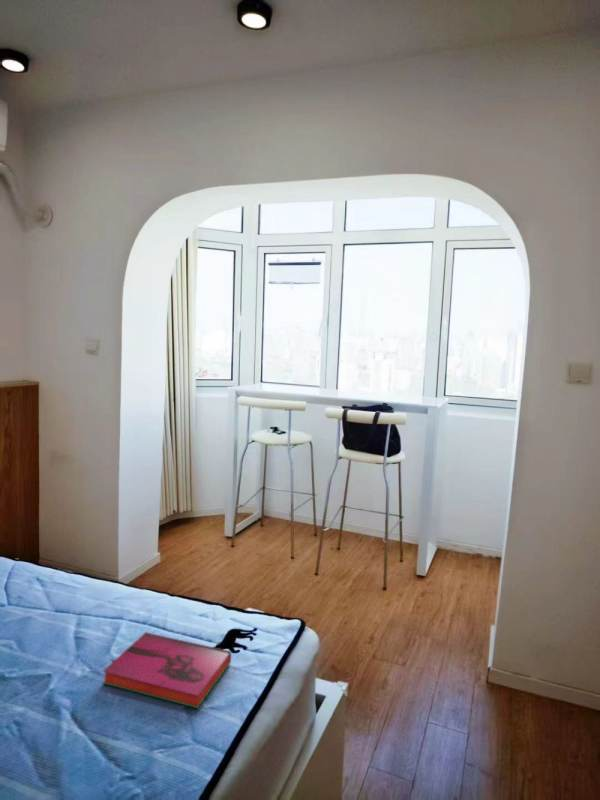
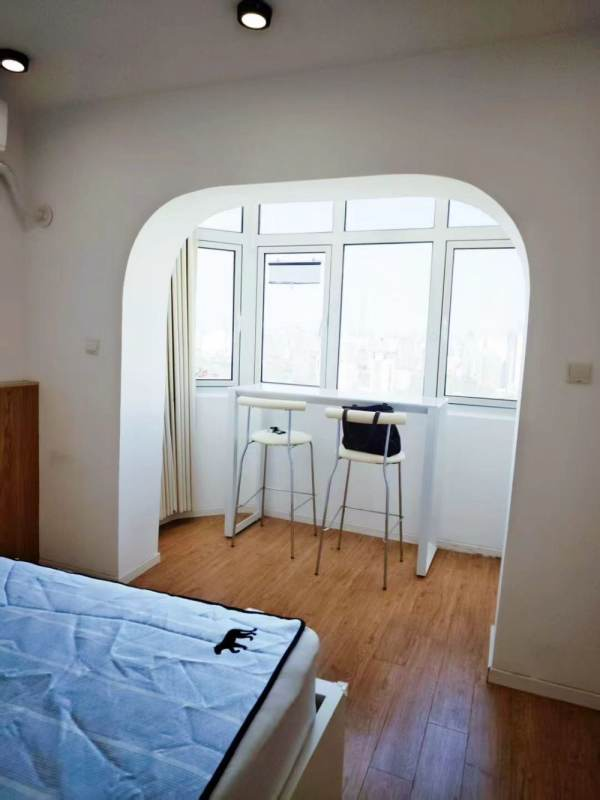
- hardback book (169, 666)
